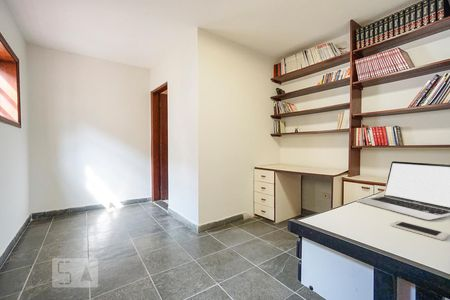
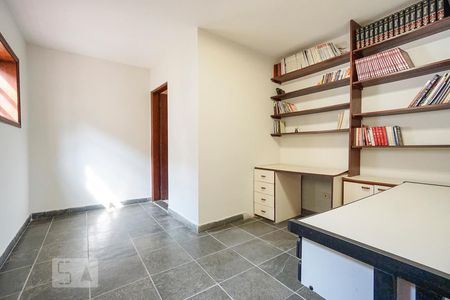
- laptop (406, 185)
- smartphone (418, 229)
